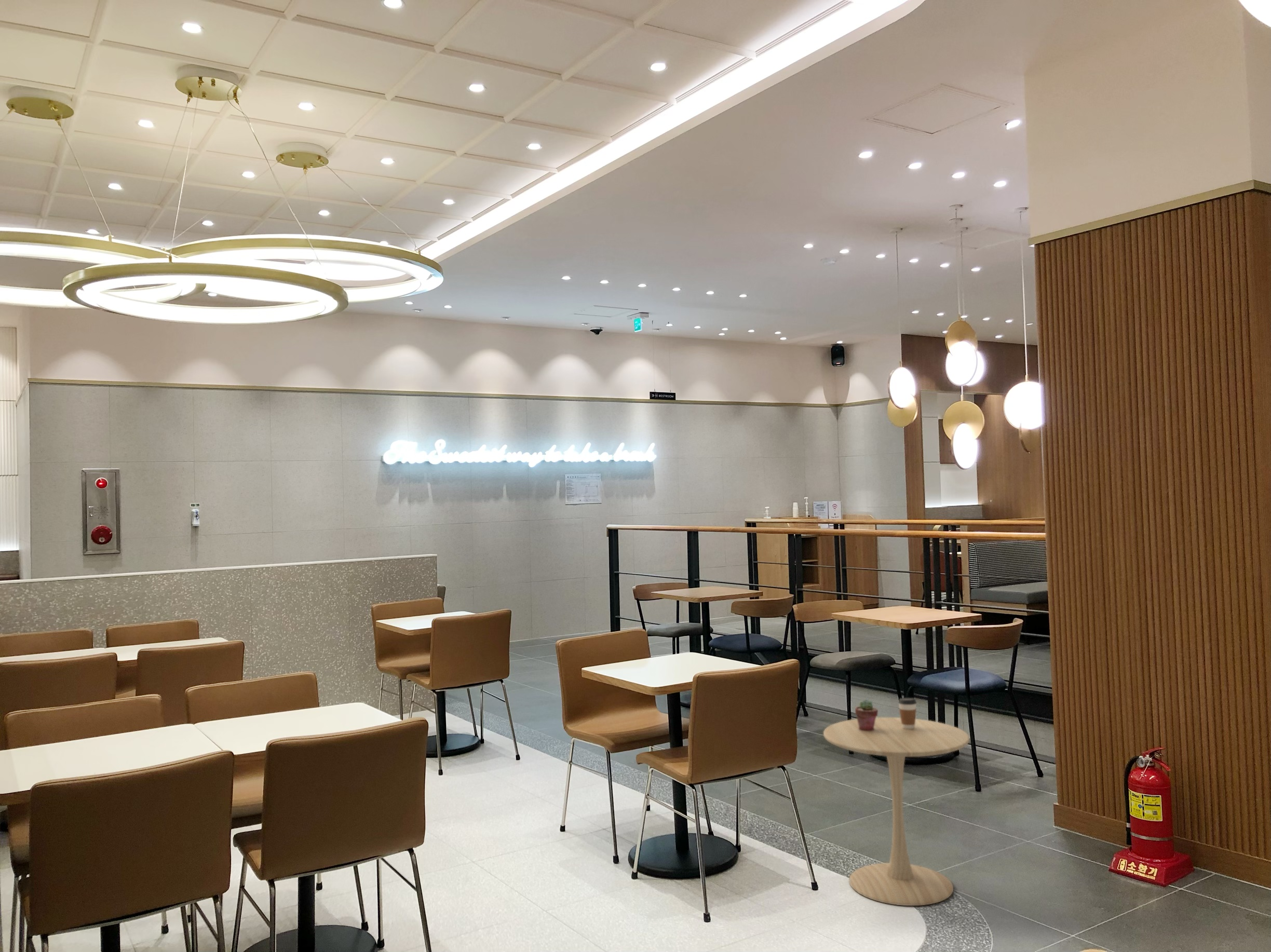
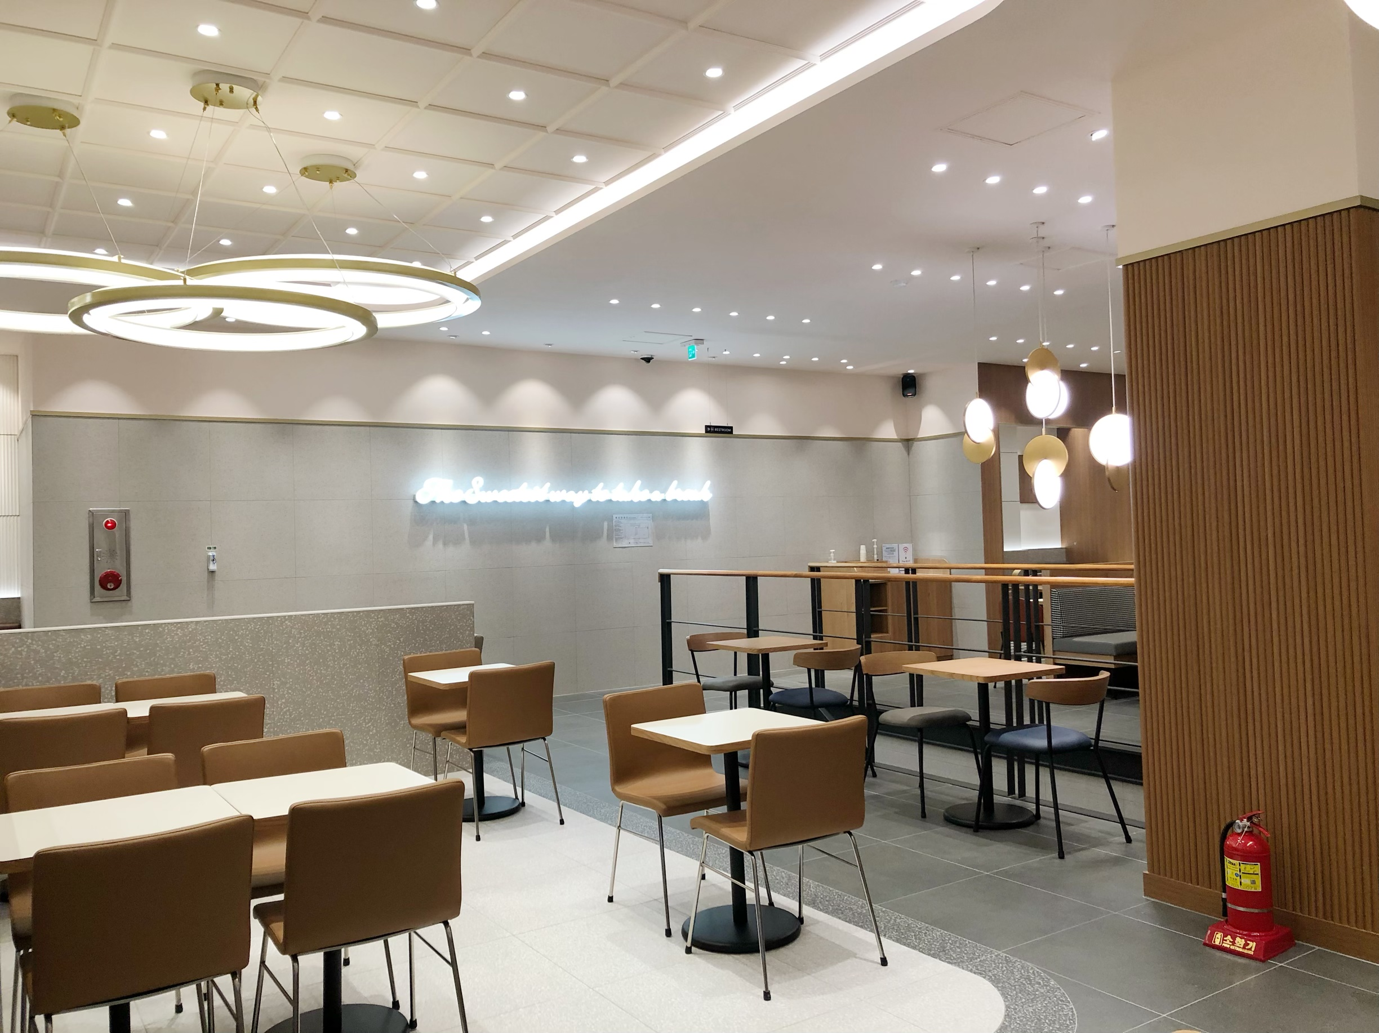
- side table (898, 809)
- potted succulent (866, 714)
- coffee cup (908, 713)
